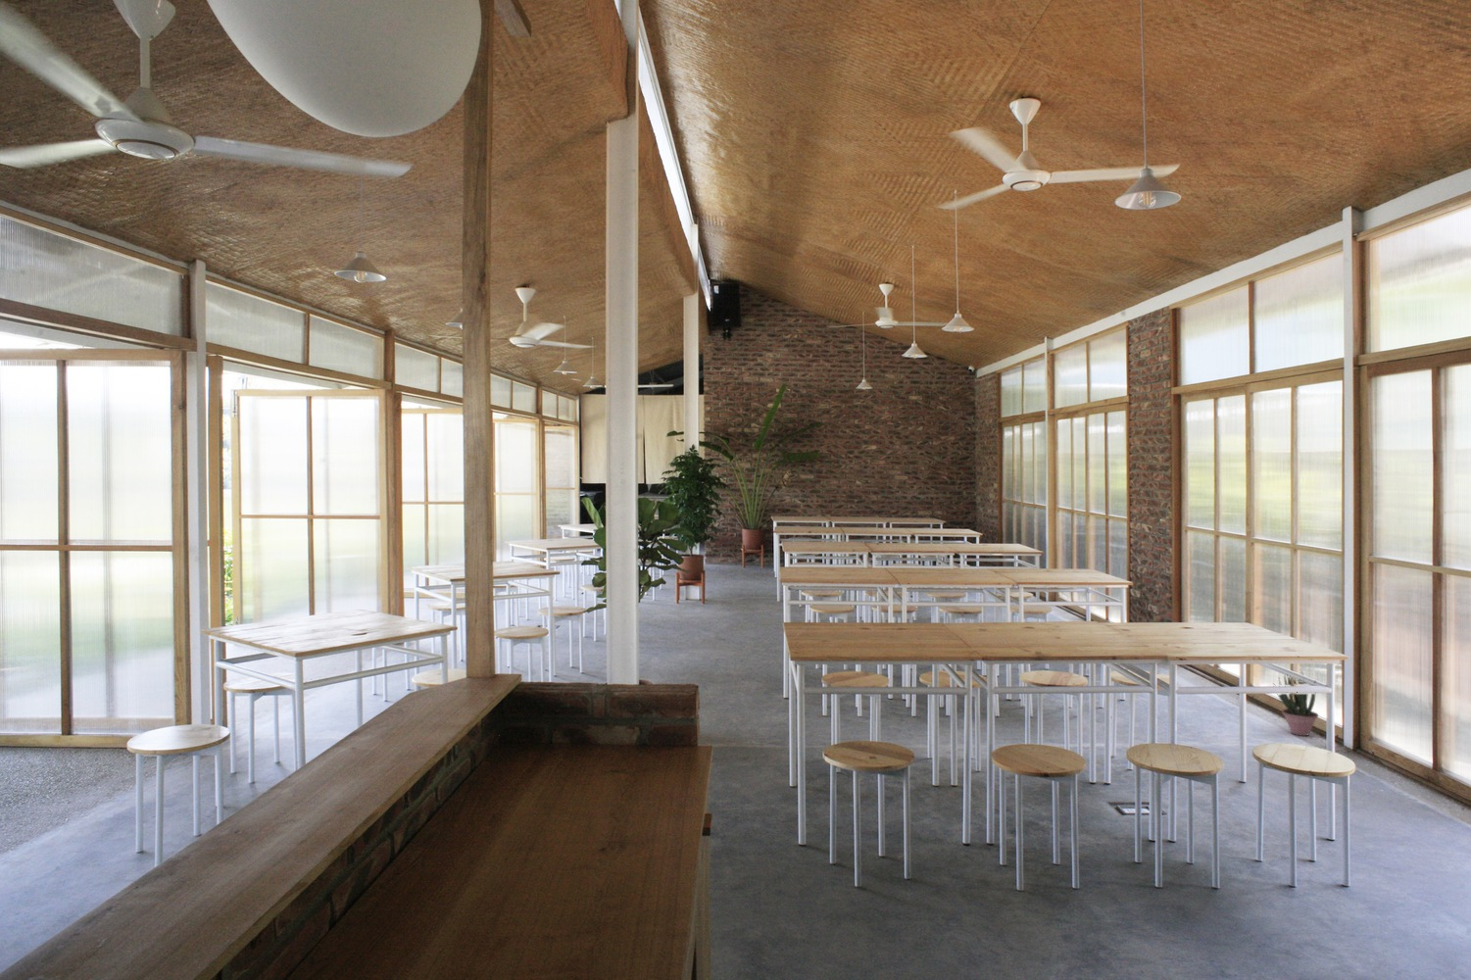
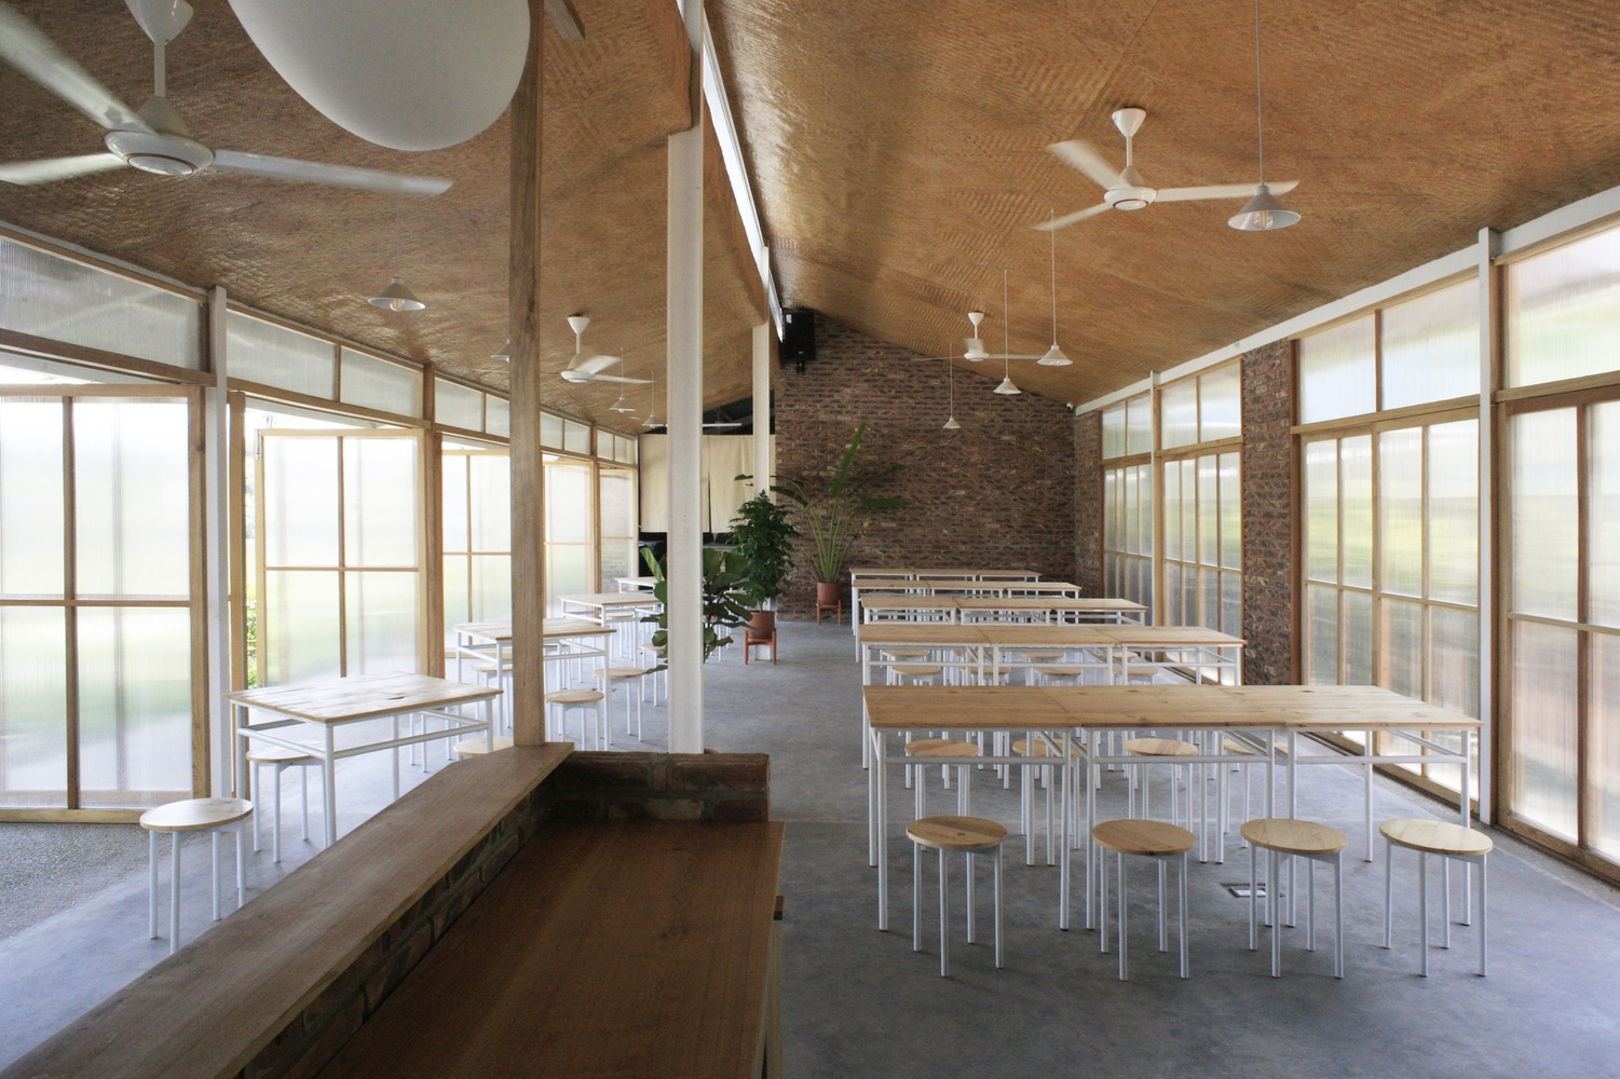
- potted plant (1296, 702)
